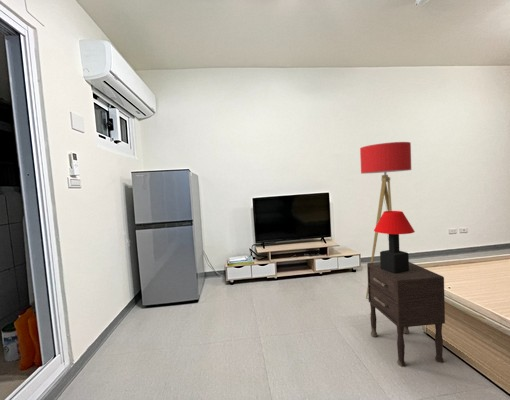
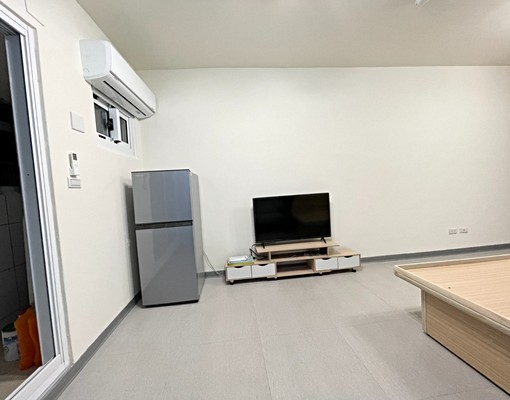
- nightstand (401, 308)
- table lamp (393, 240)
- floor lamp (387, 234)
